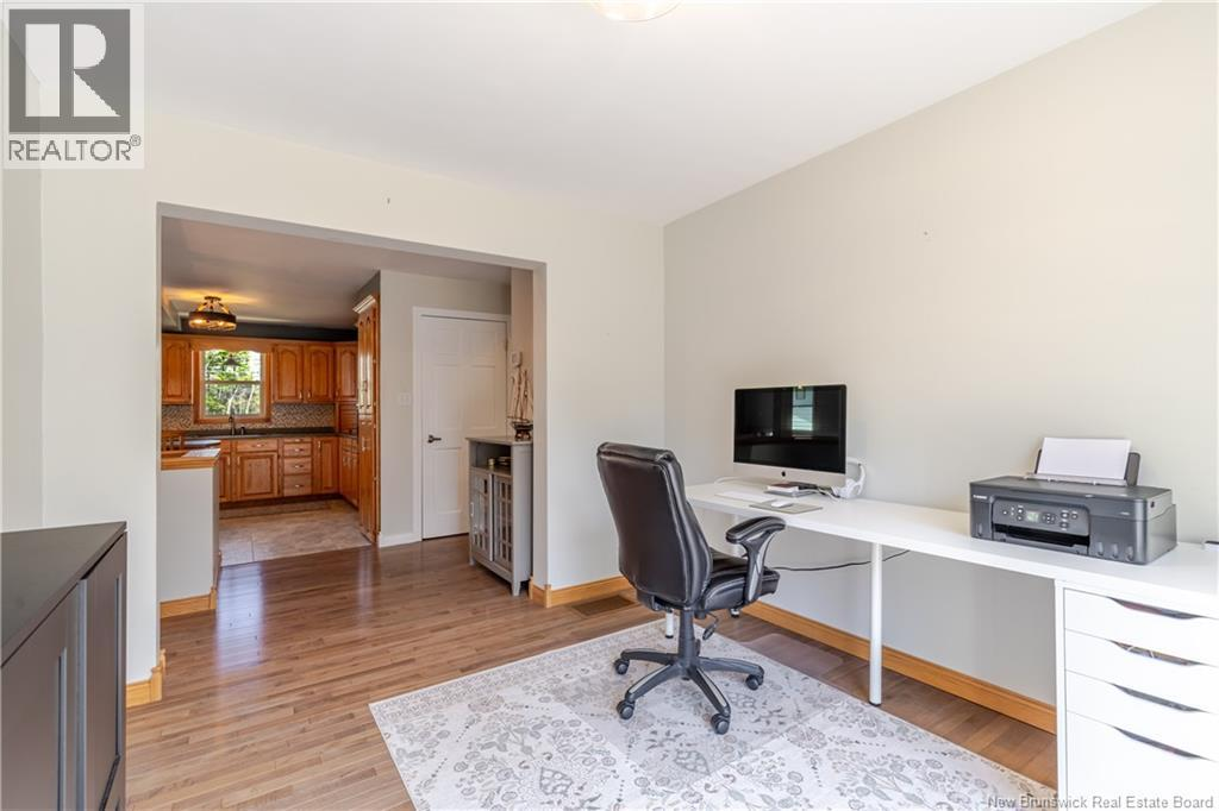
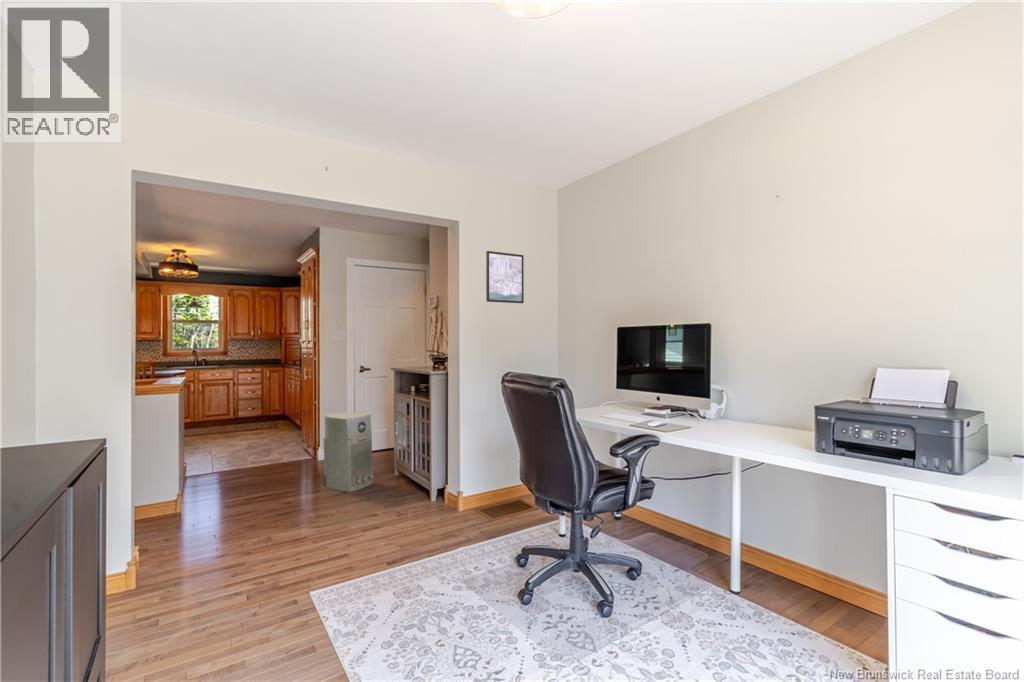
+ air purifier (347, 449)
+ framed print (505, 277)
